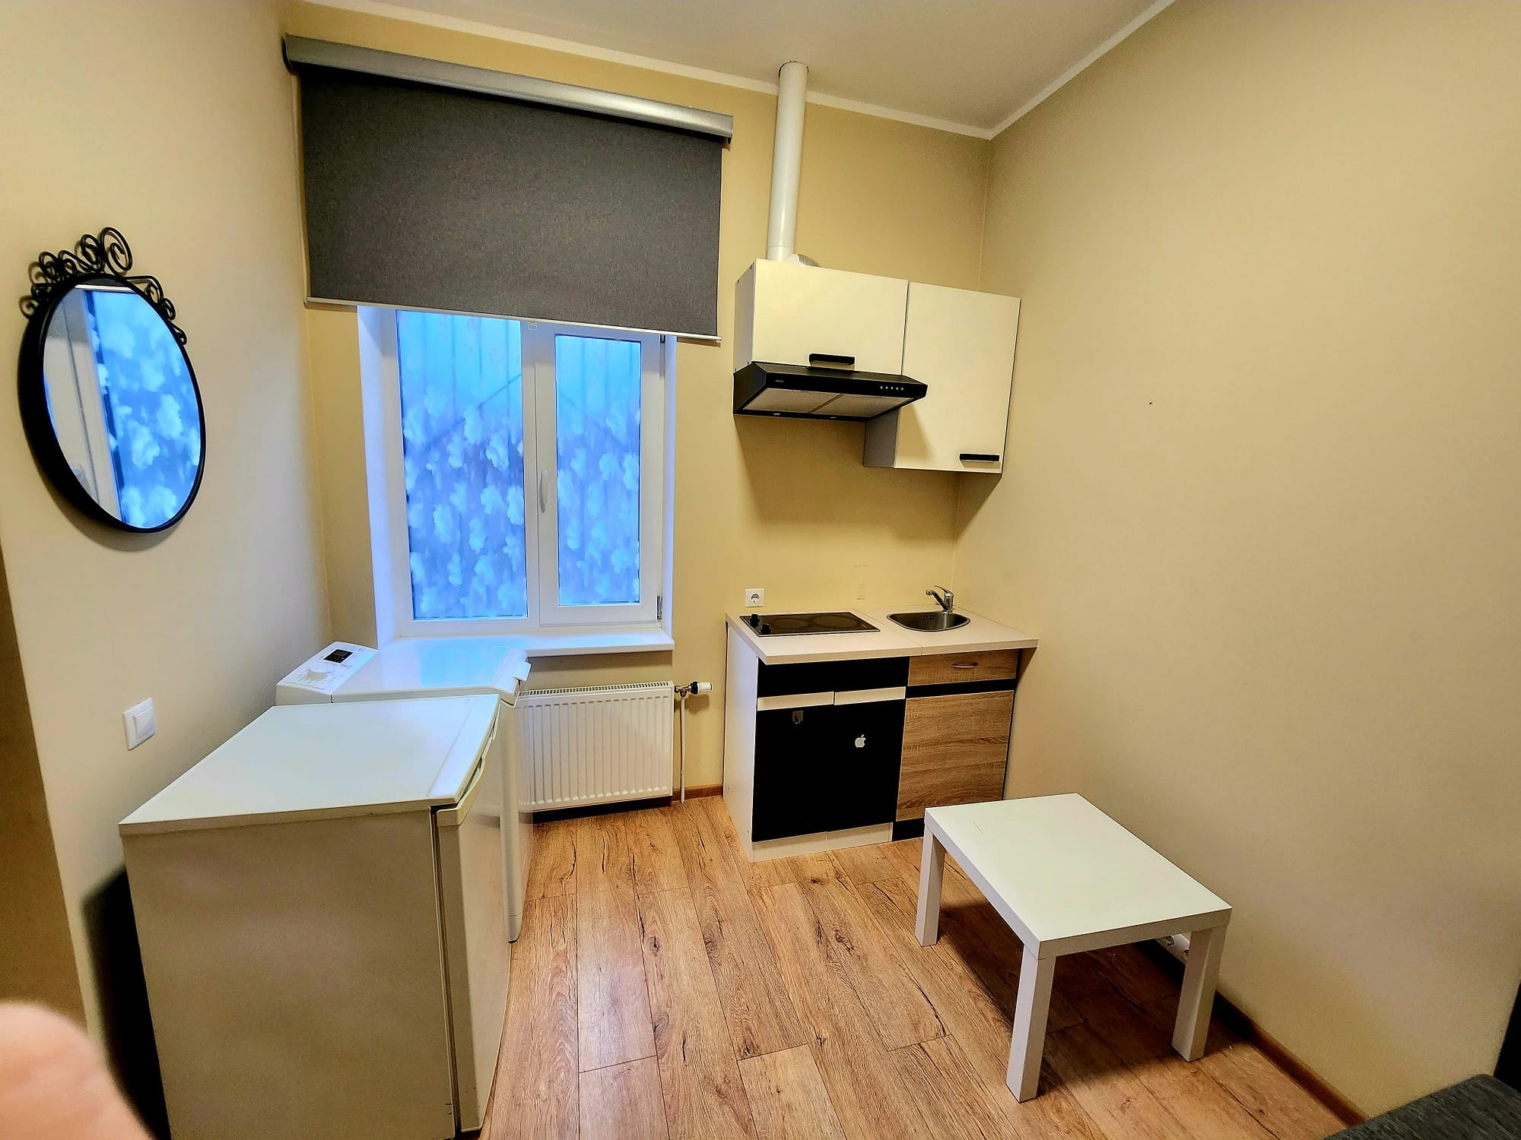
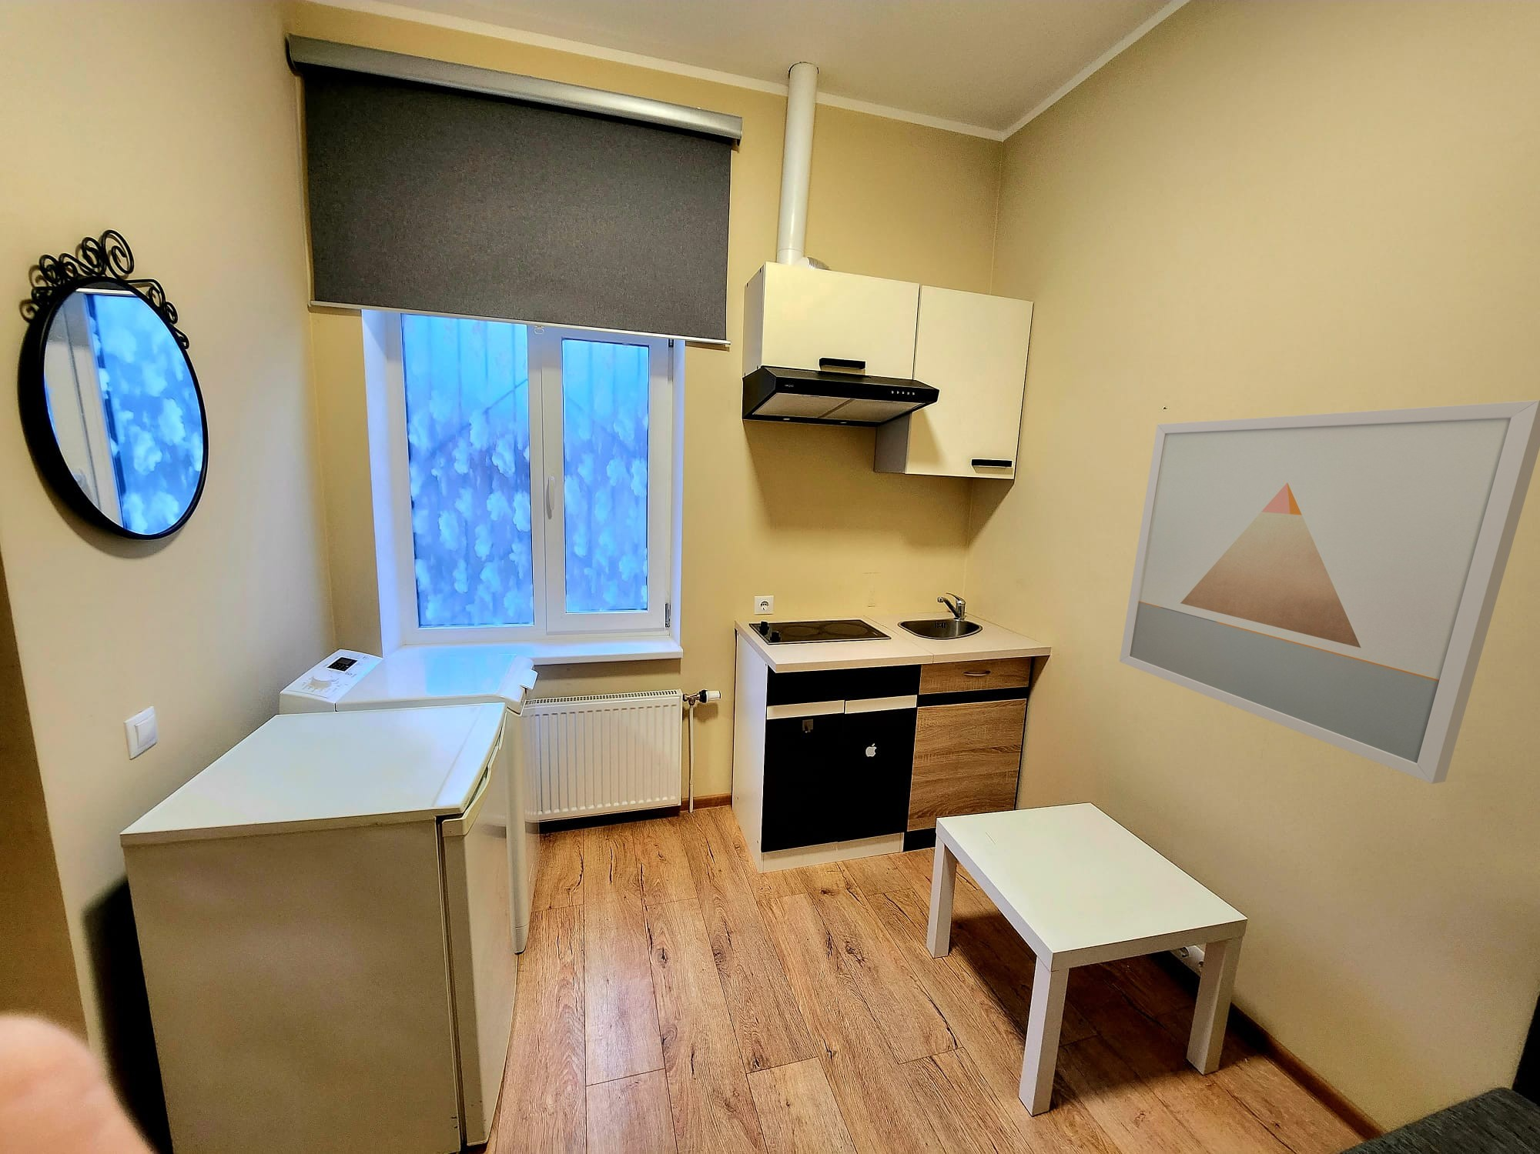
+ wall art (1273, 569)
